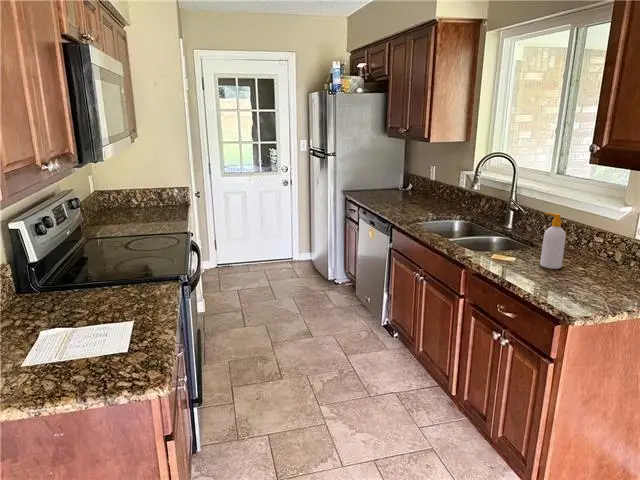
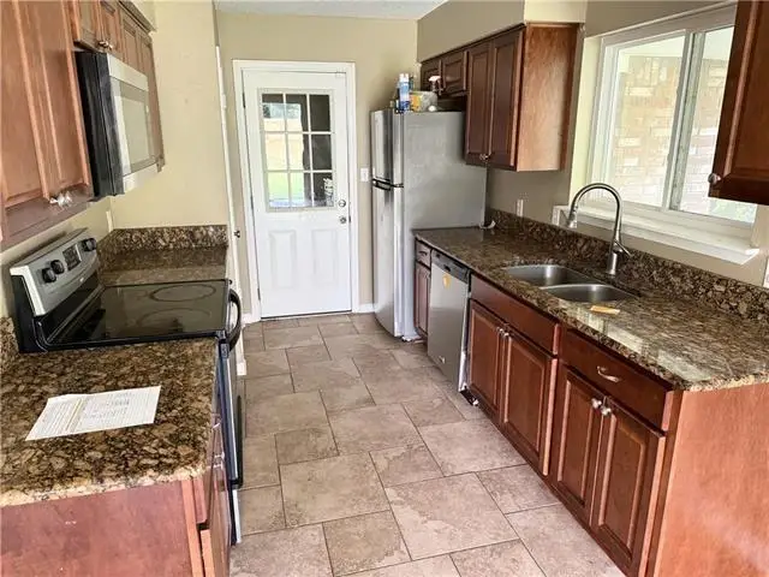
- soap bottle (553, 240)
